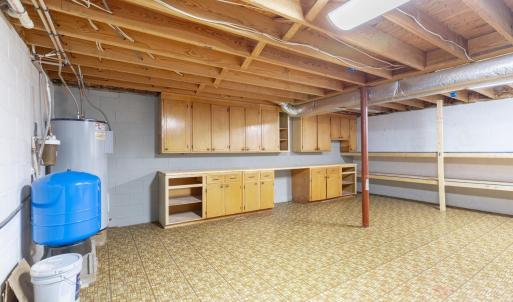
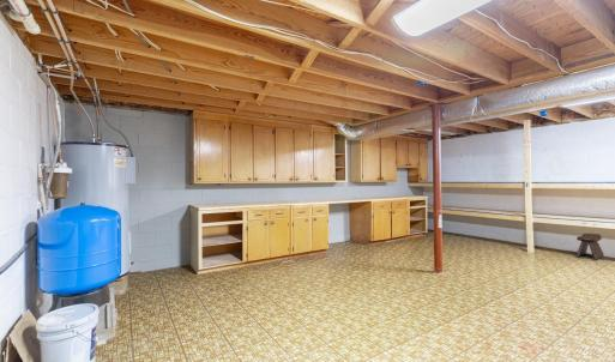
+ stool (590, 246)
